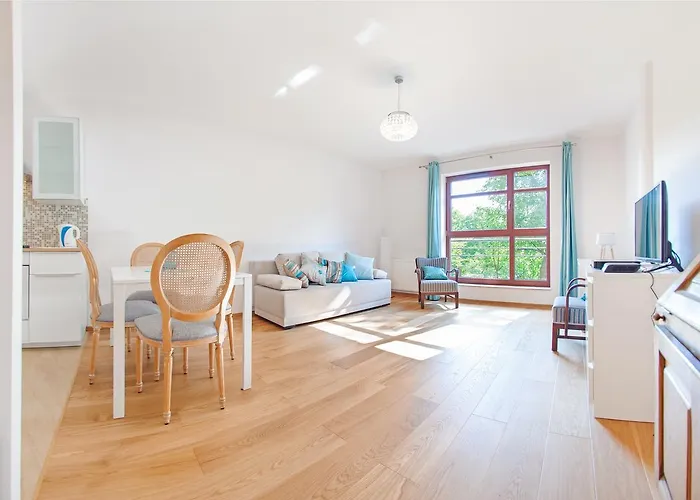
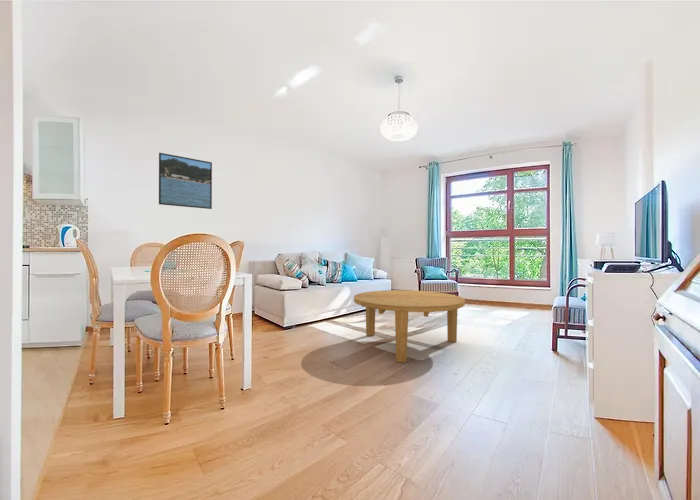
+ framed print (186, 182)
+ coffee table (407, 320)
